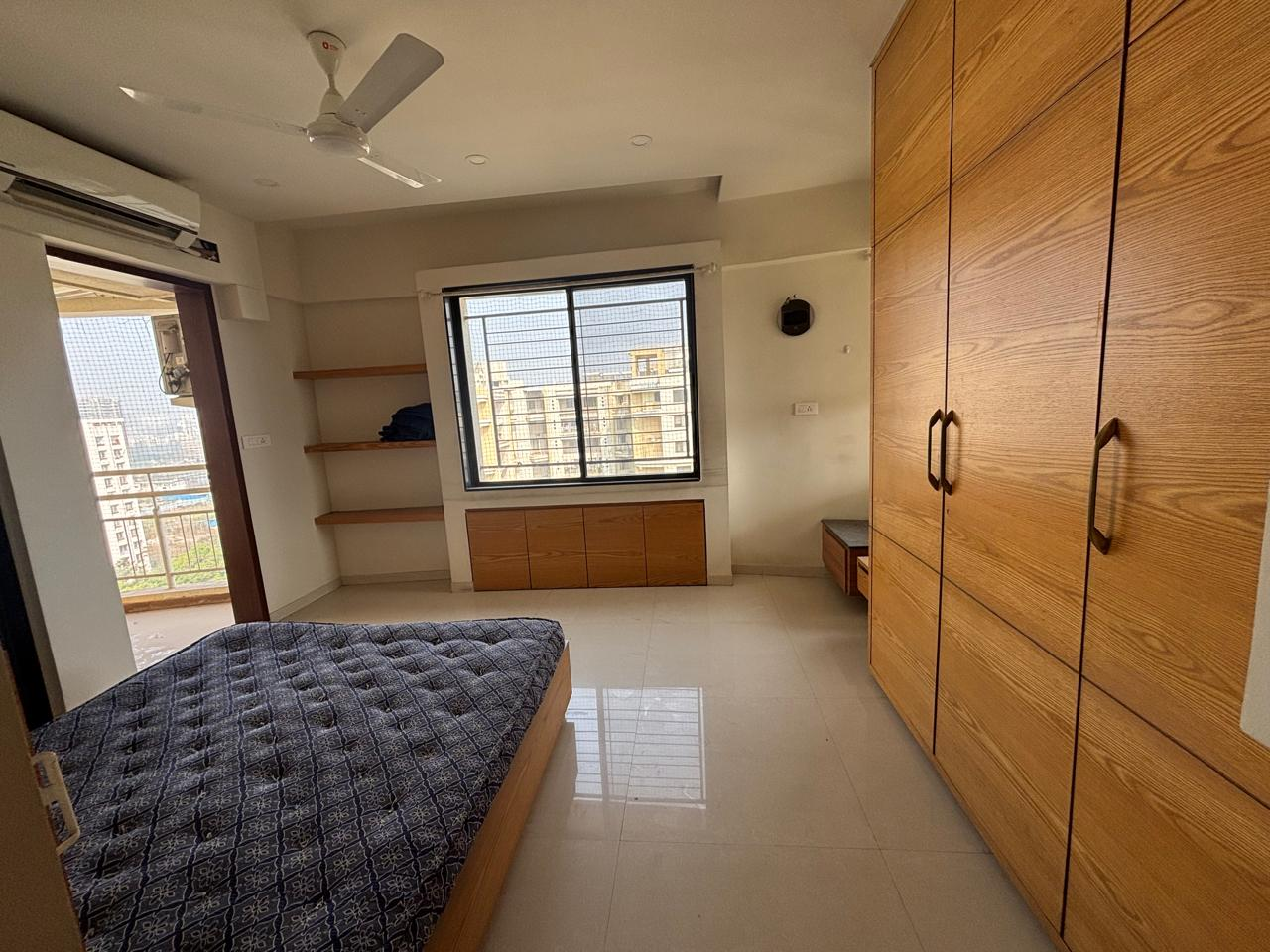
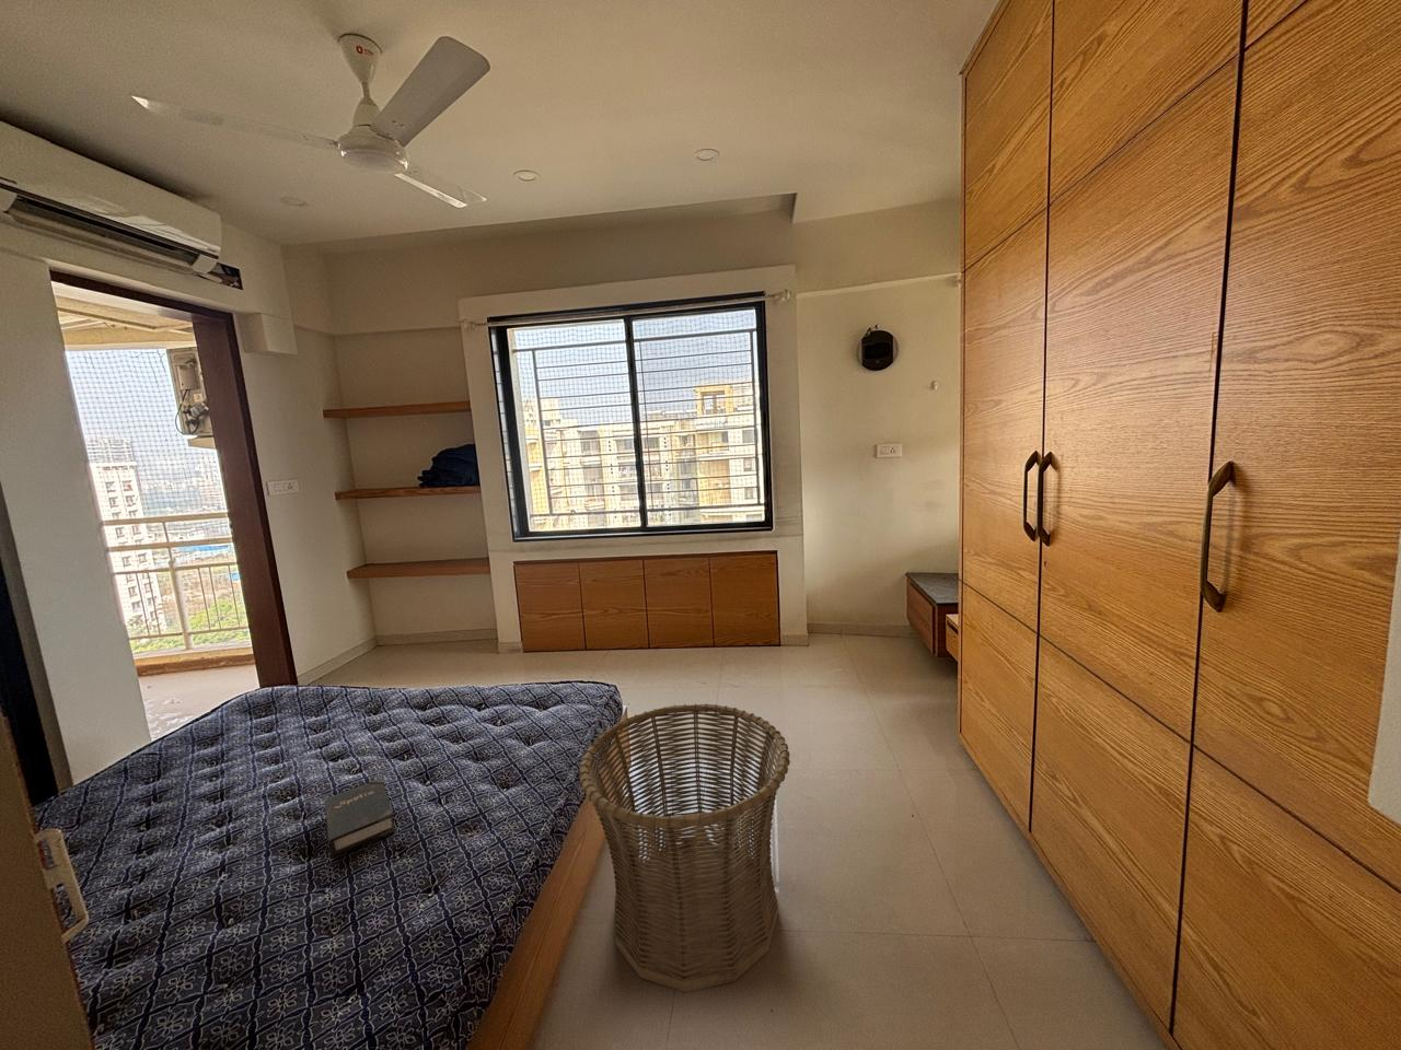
+ hardback book (357, 814)
+ basket (689, 831)
